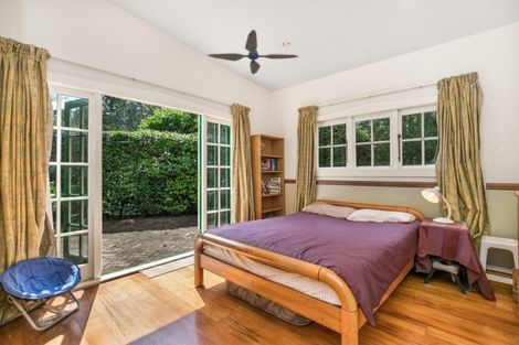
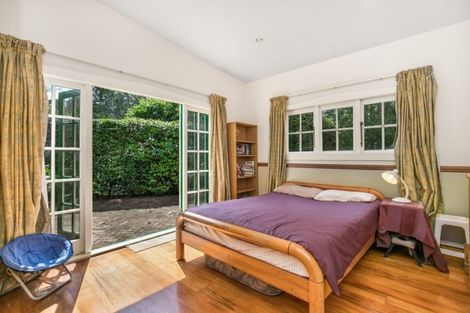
- ceiling fan (253, 54)
